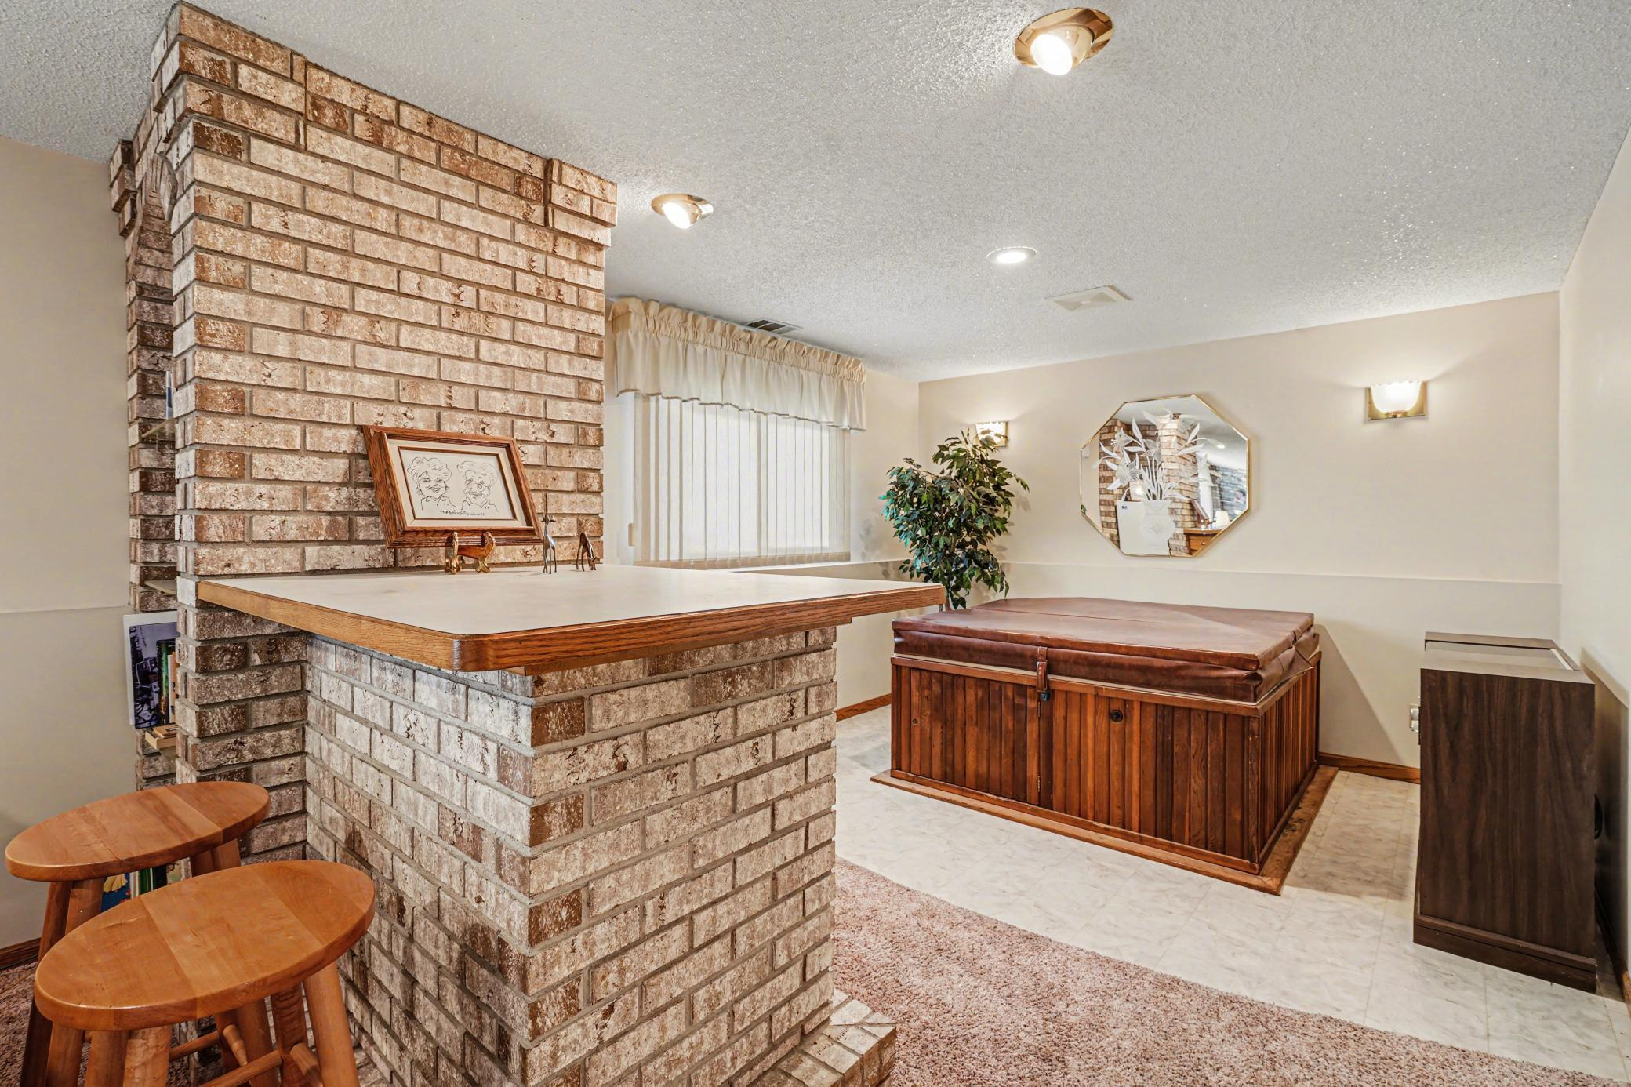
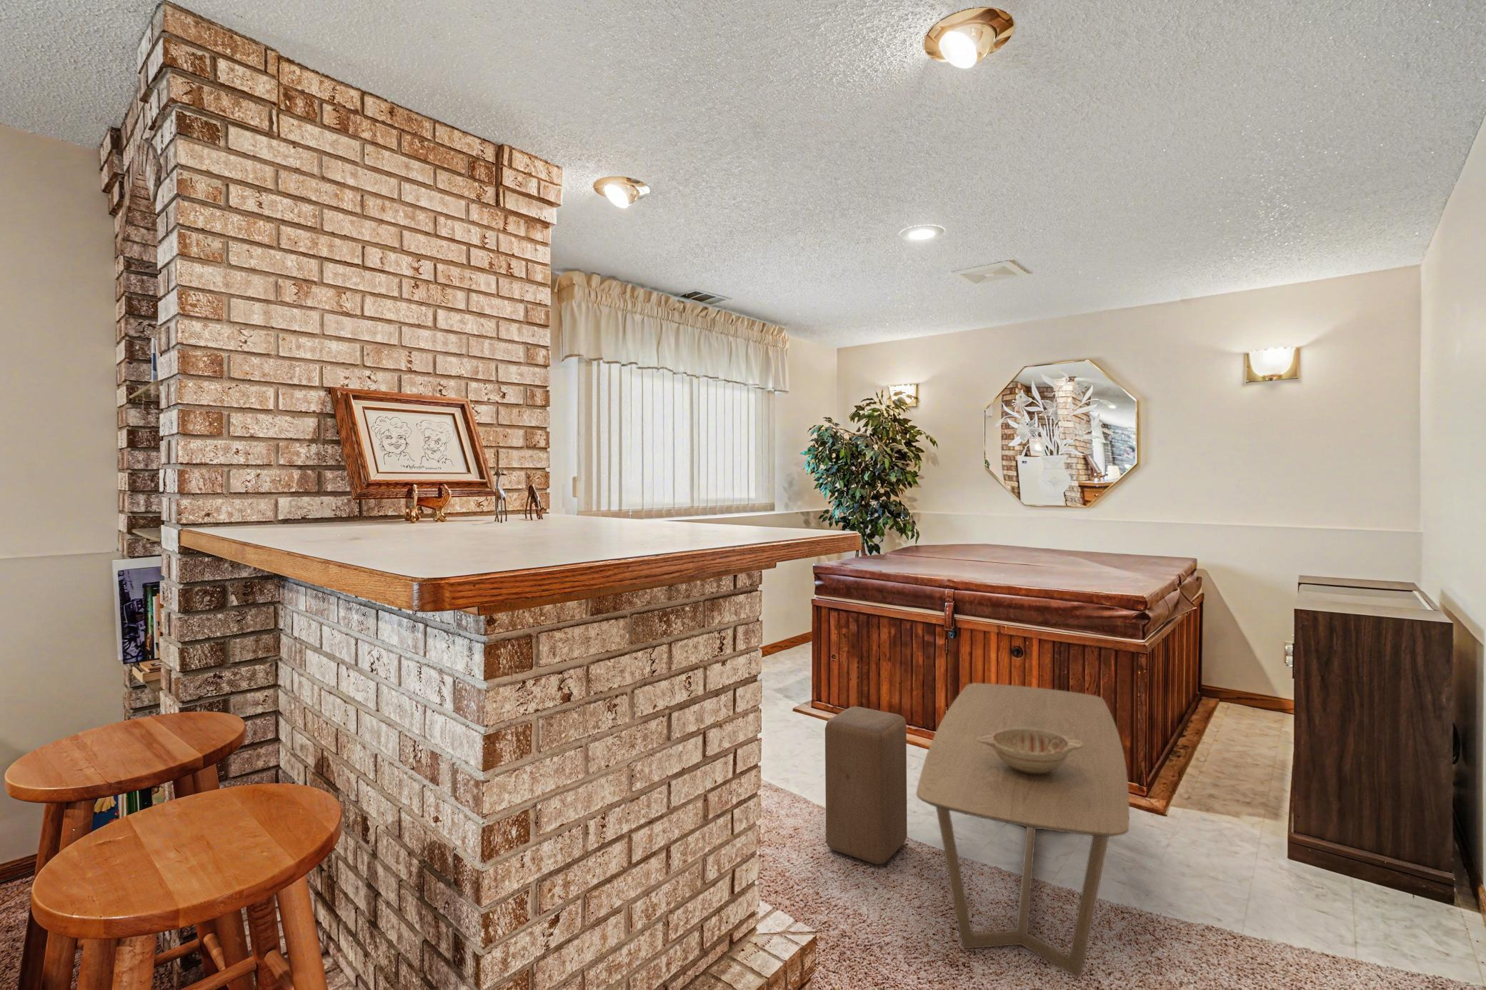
+ stool (866, 781)
+ coffee table (1026, 808)
+ decorative bowl (1029, 752)
